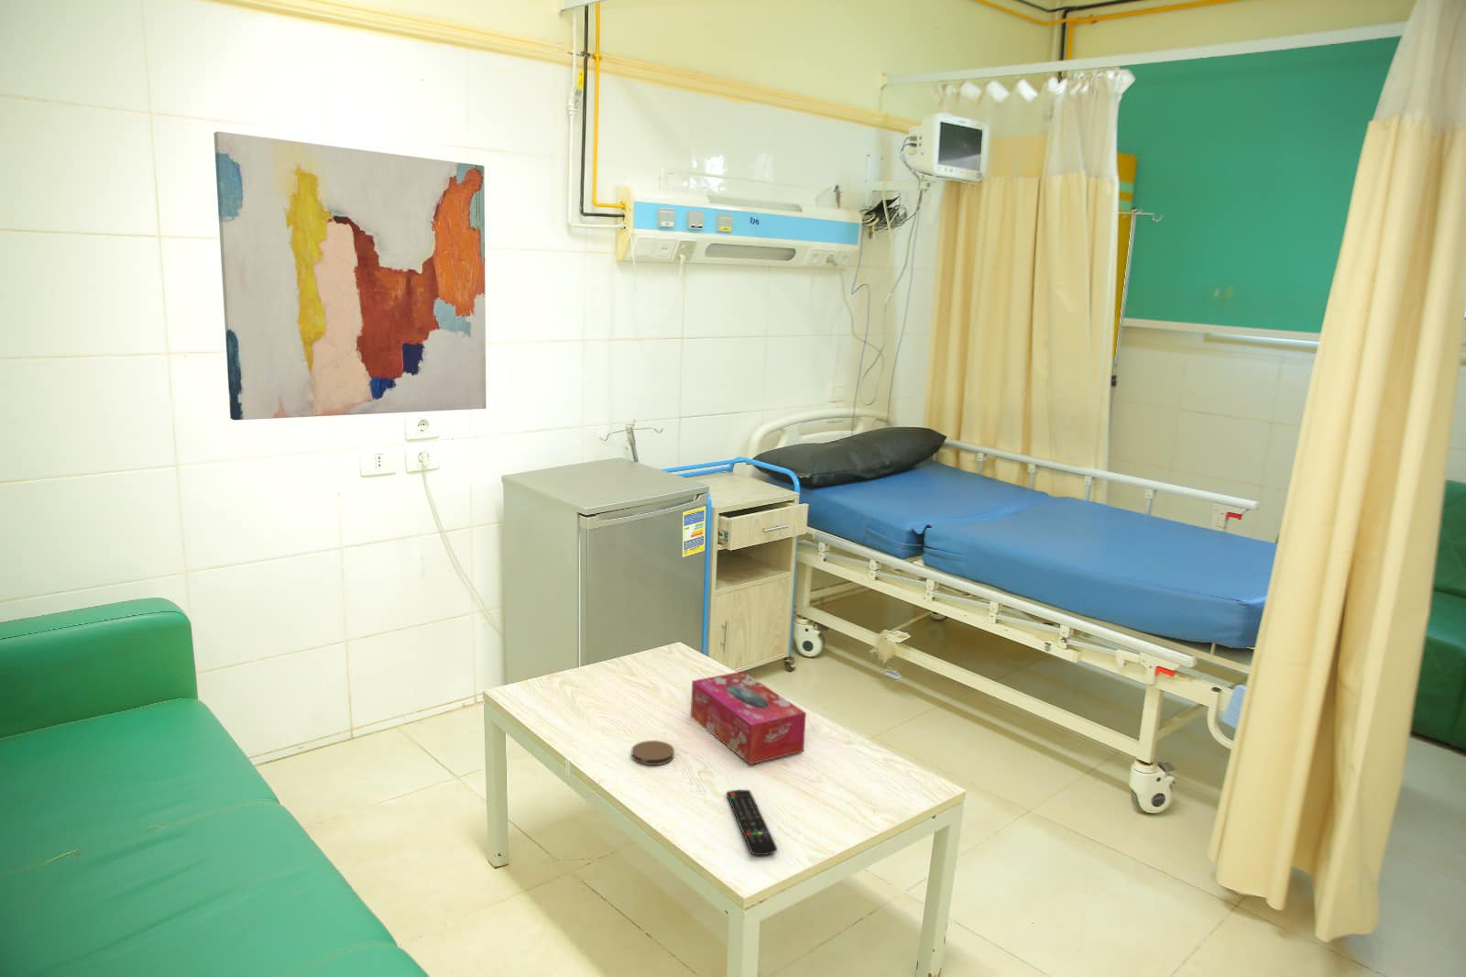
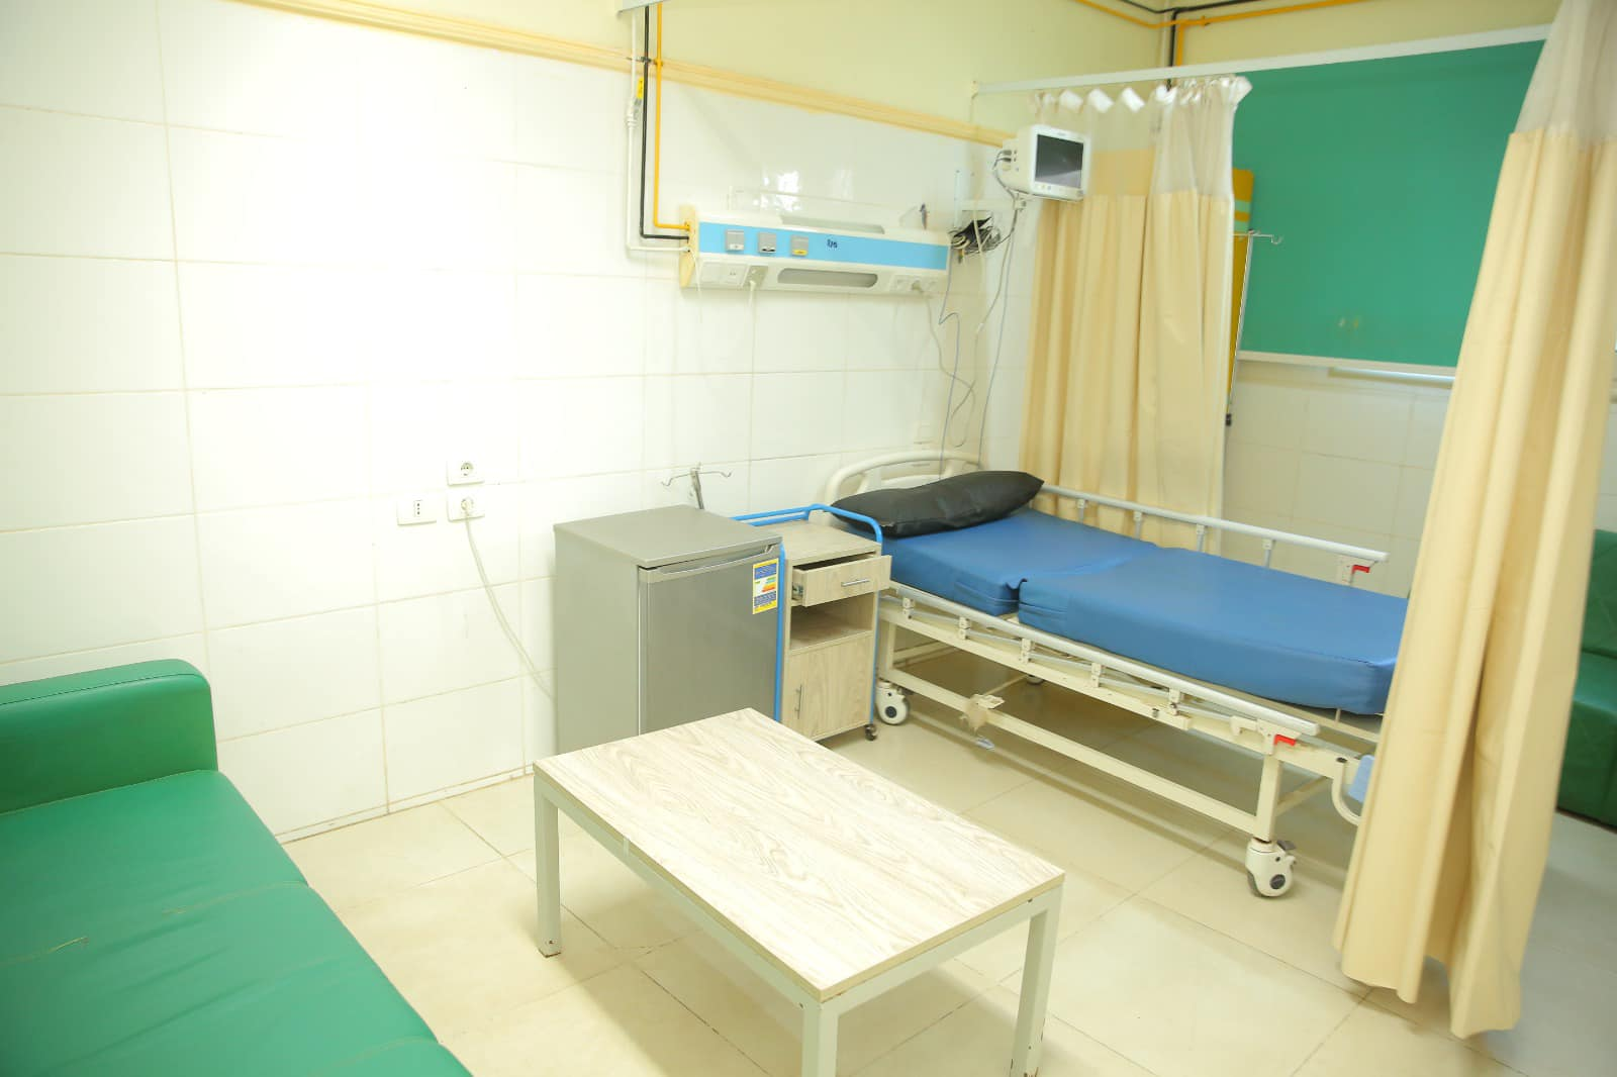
- tissue box (746, 715)
- remote control (750, 820)
- wall art (364, 285)
- coaster (653, 752)
